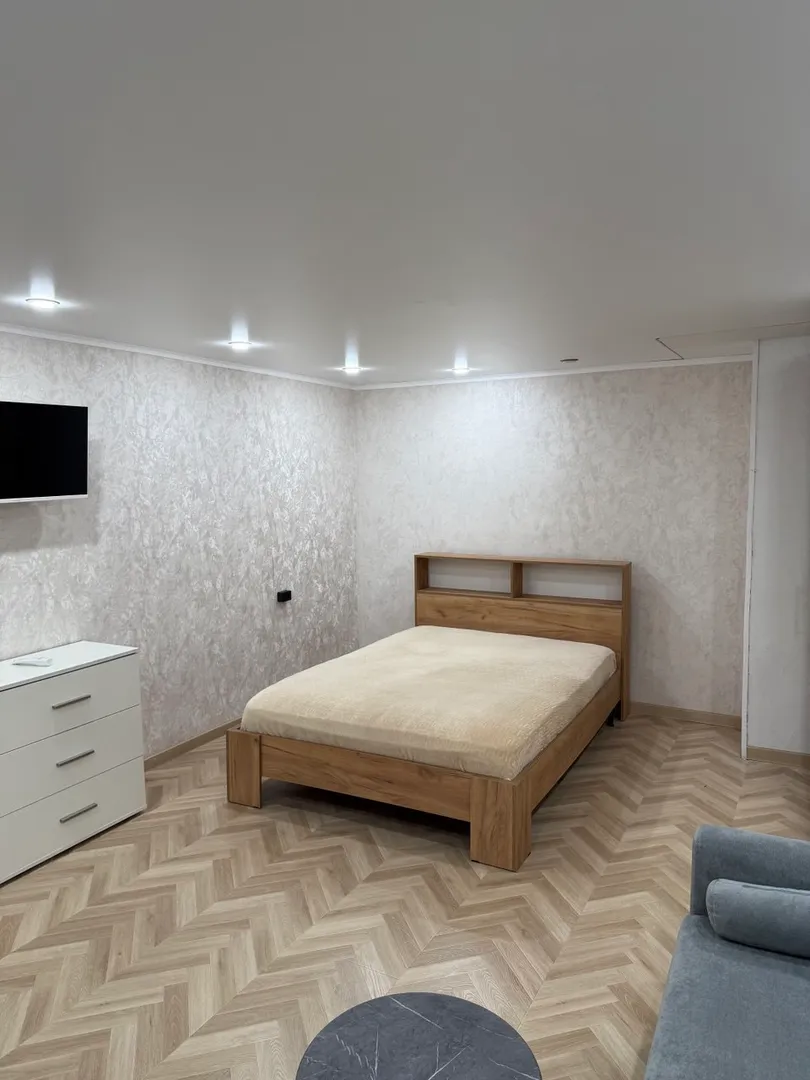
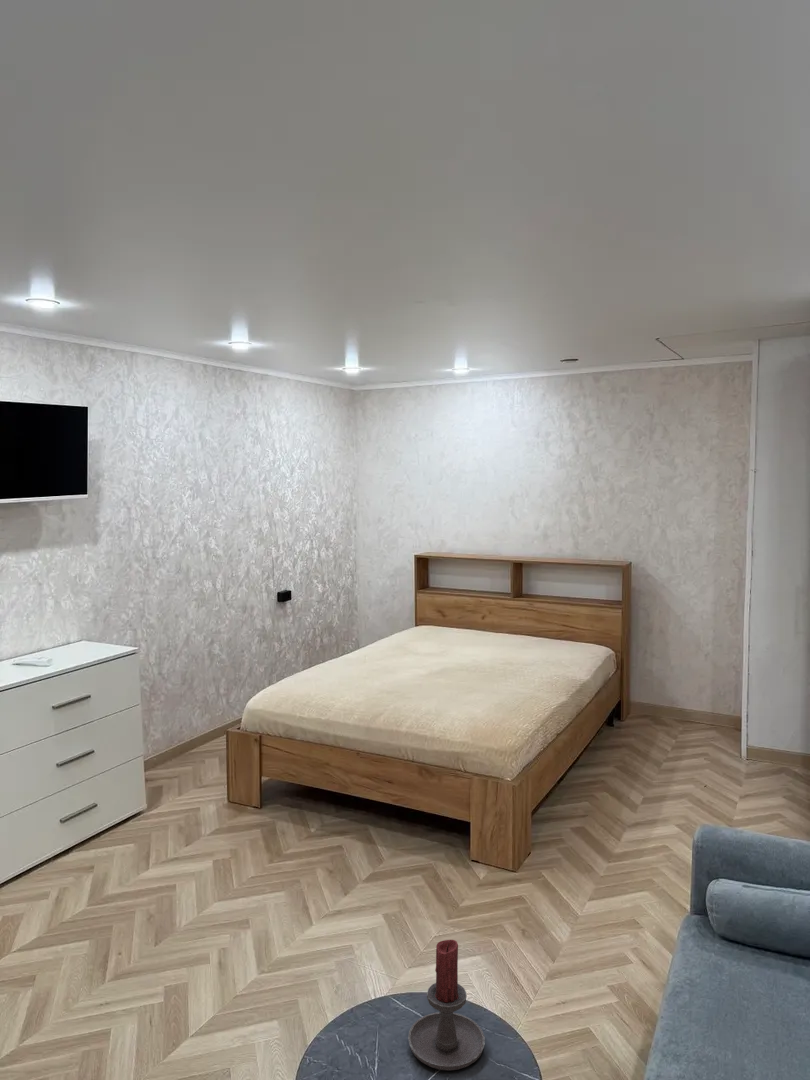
+ candle holder (445, 987)
